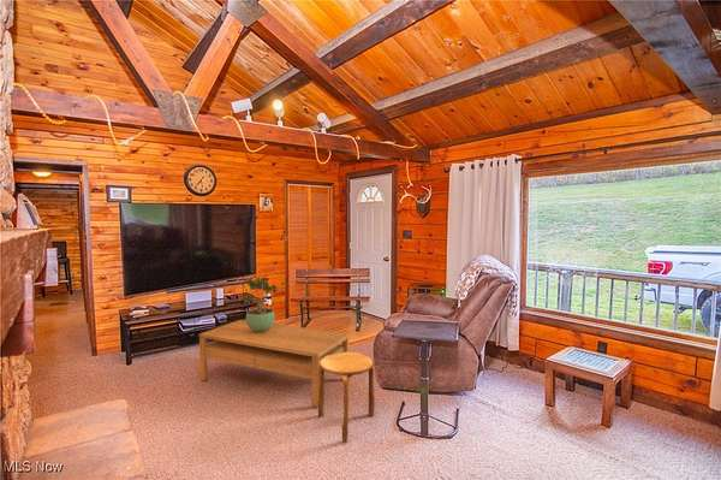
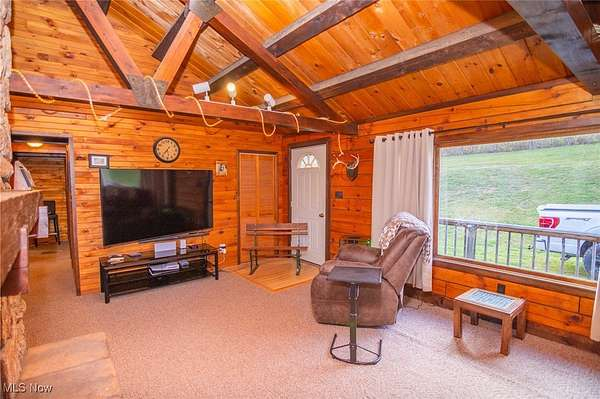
- potted plant (261, 303)
- coffee table (274, 356)
- stool (345, 391)
